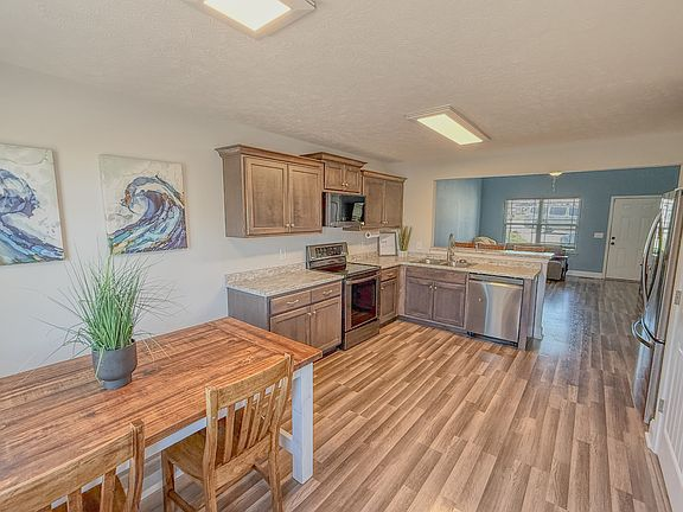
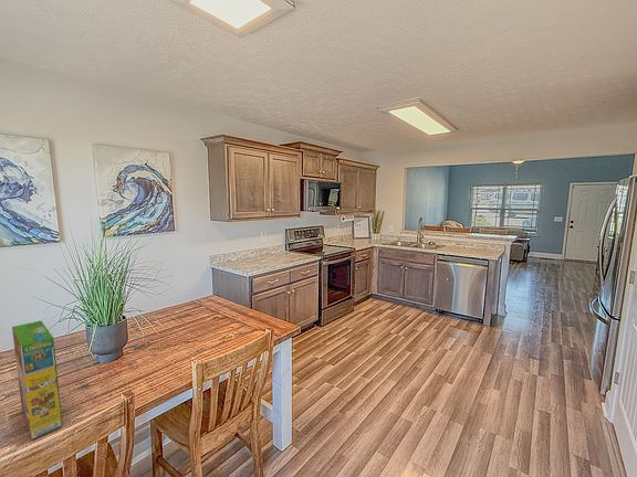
+ cereal box (36, 375)
